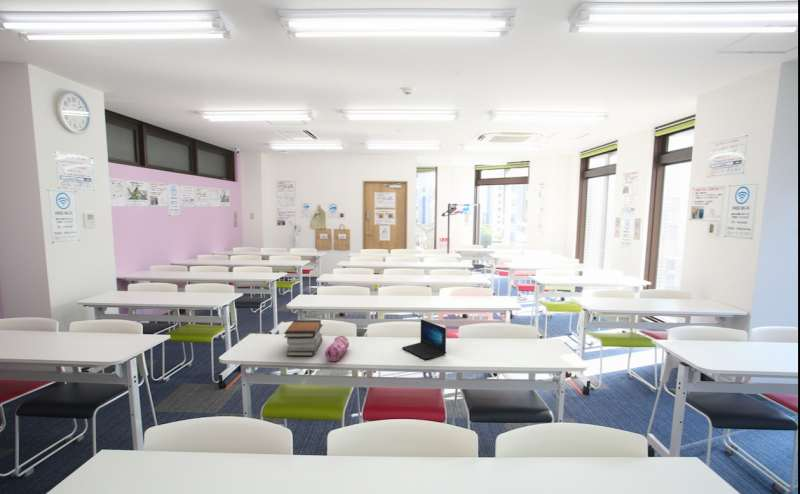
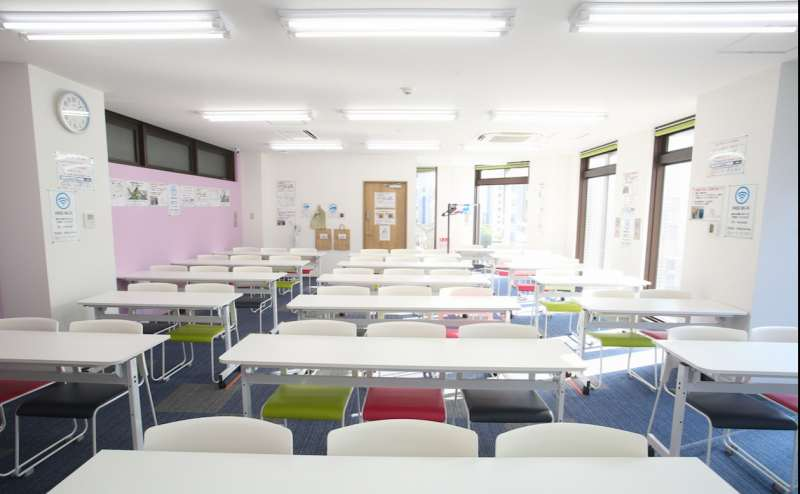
- book stack (304, 337)
- pencil case (337, 348)
- laptop (423, 338)
